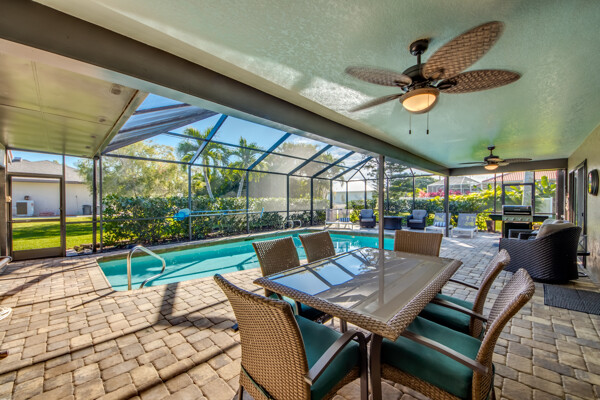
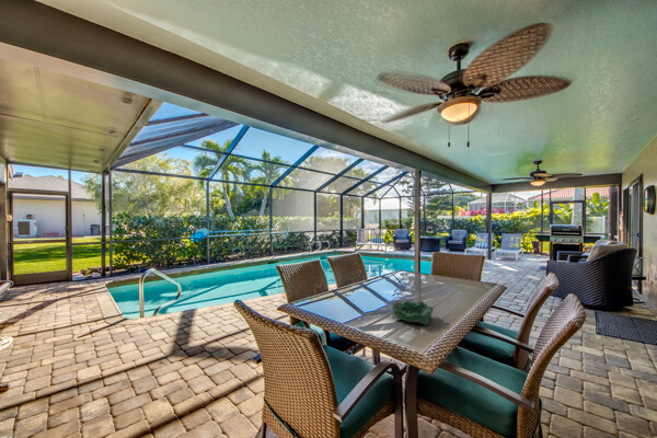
+ decorative bowl (412, 311)
